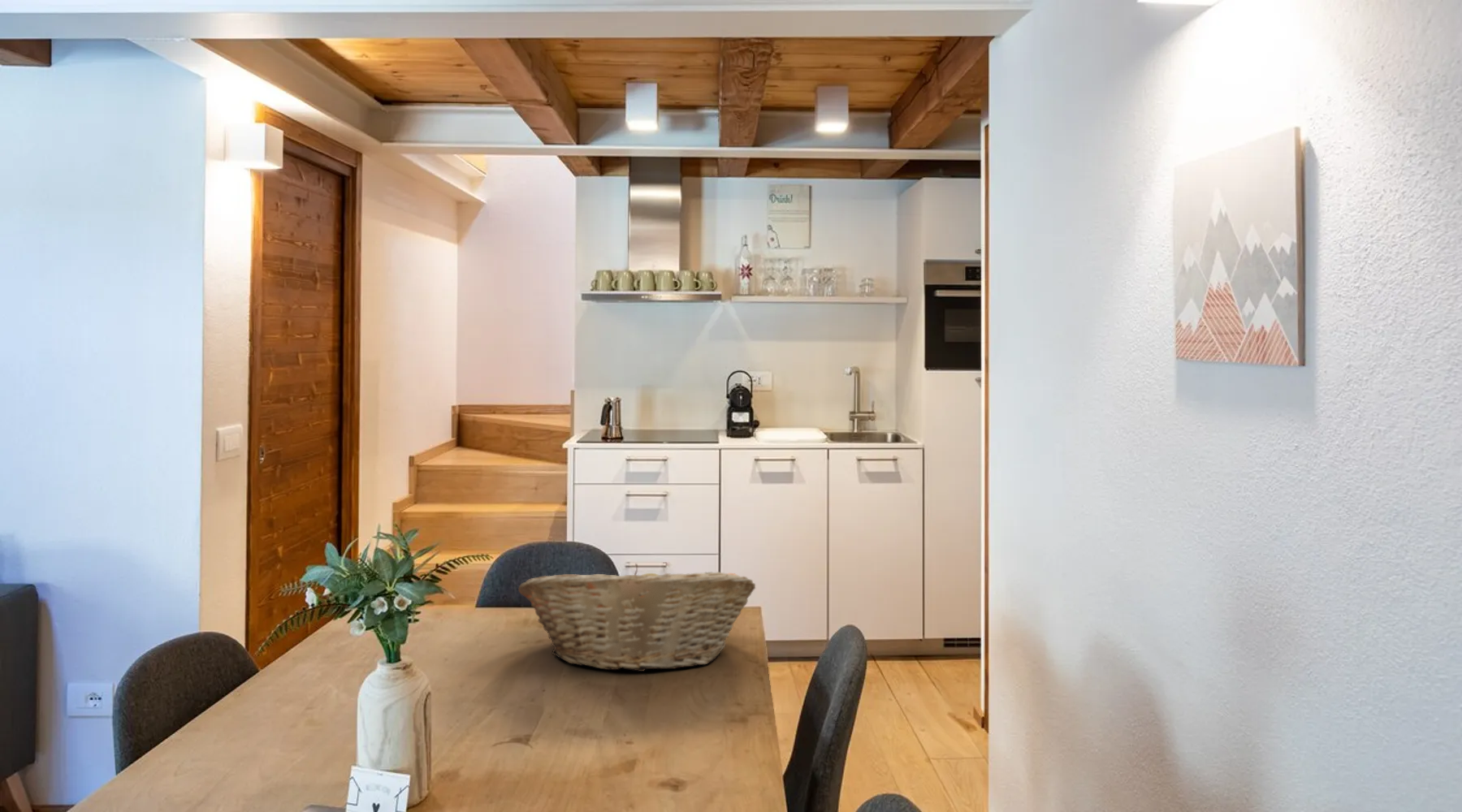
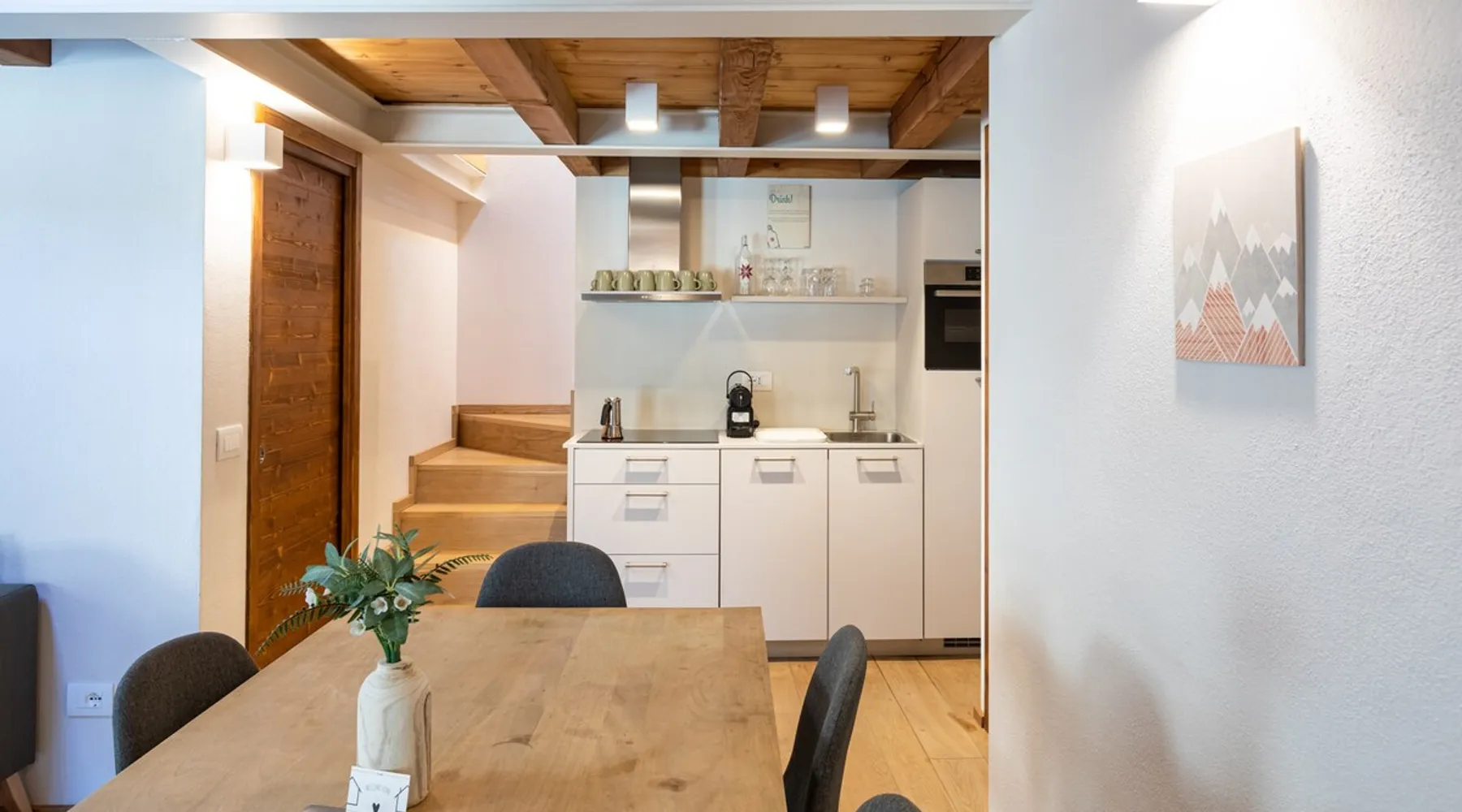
- fruit basket (638, 606)
